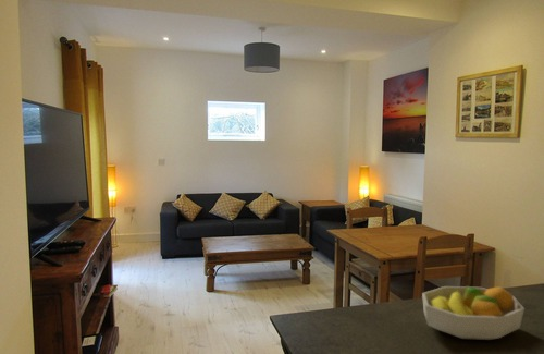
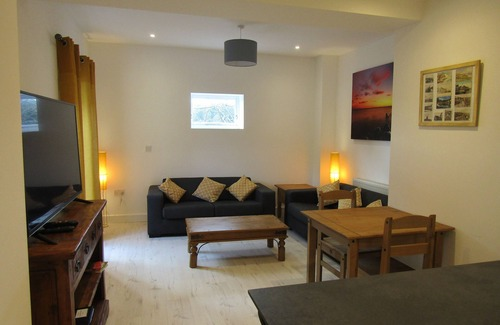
- fruit bowl (470, 307)
